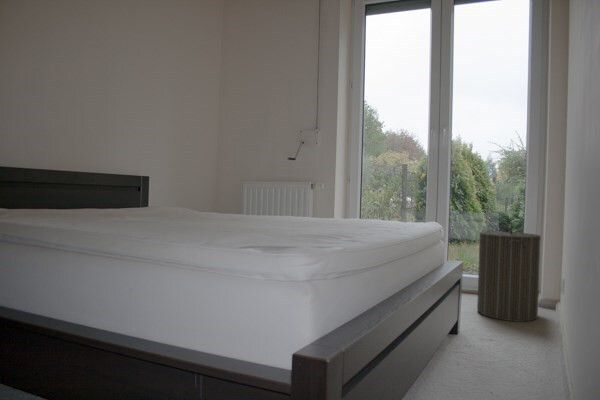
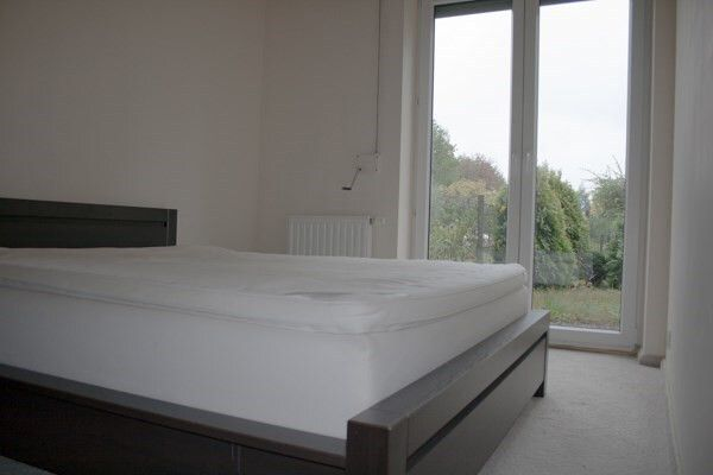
- laundry hamper (508, 267)
